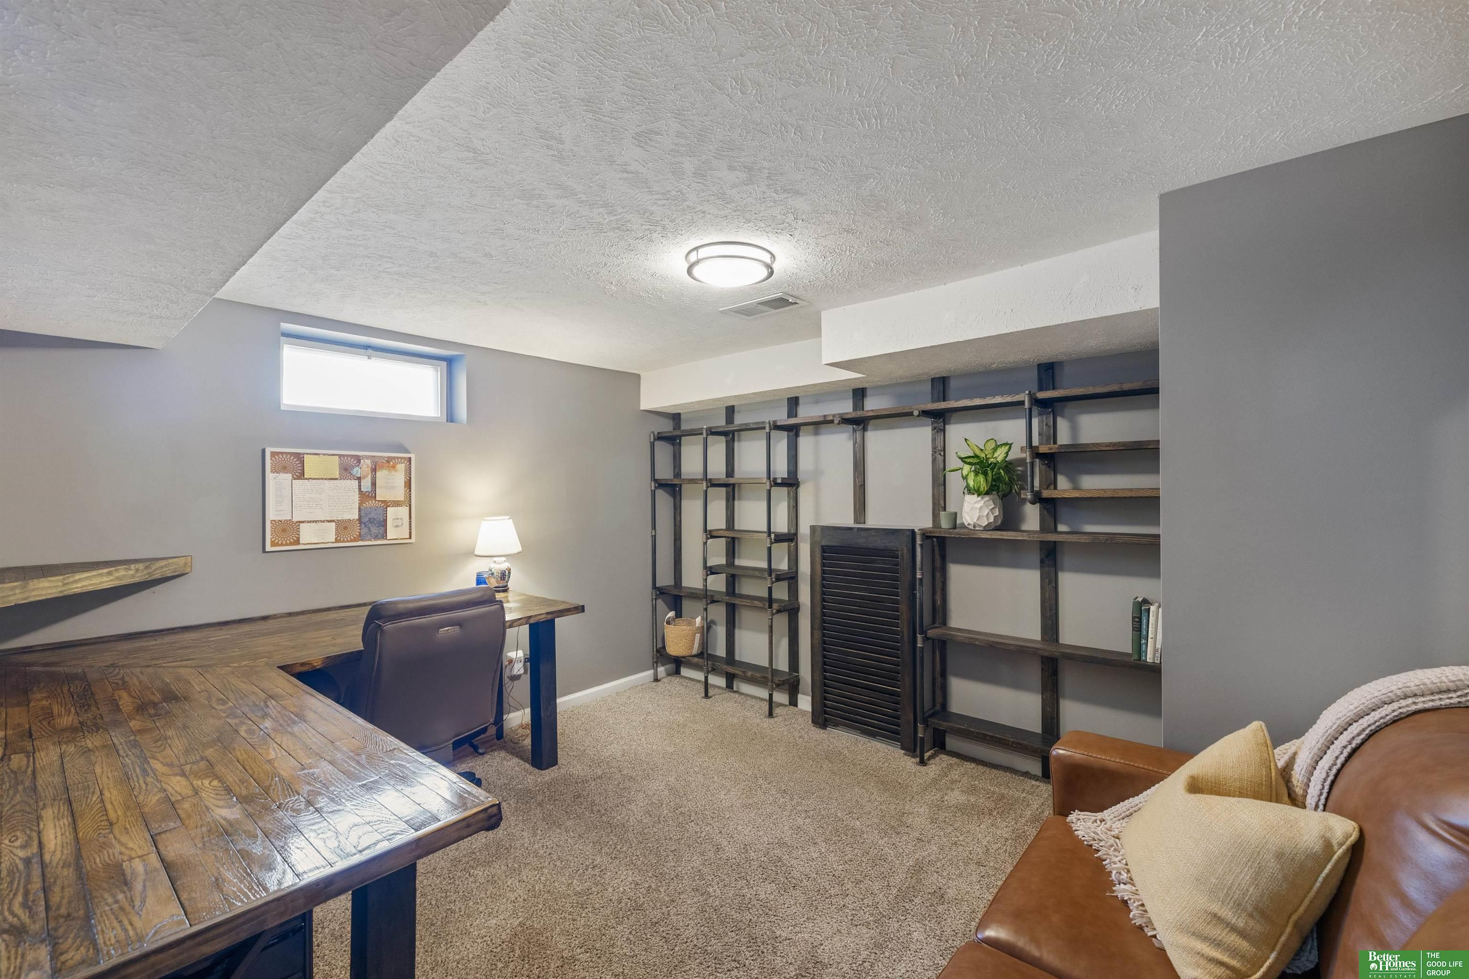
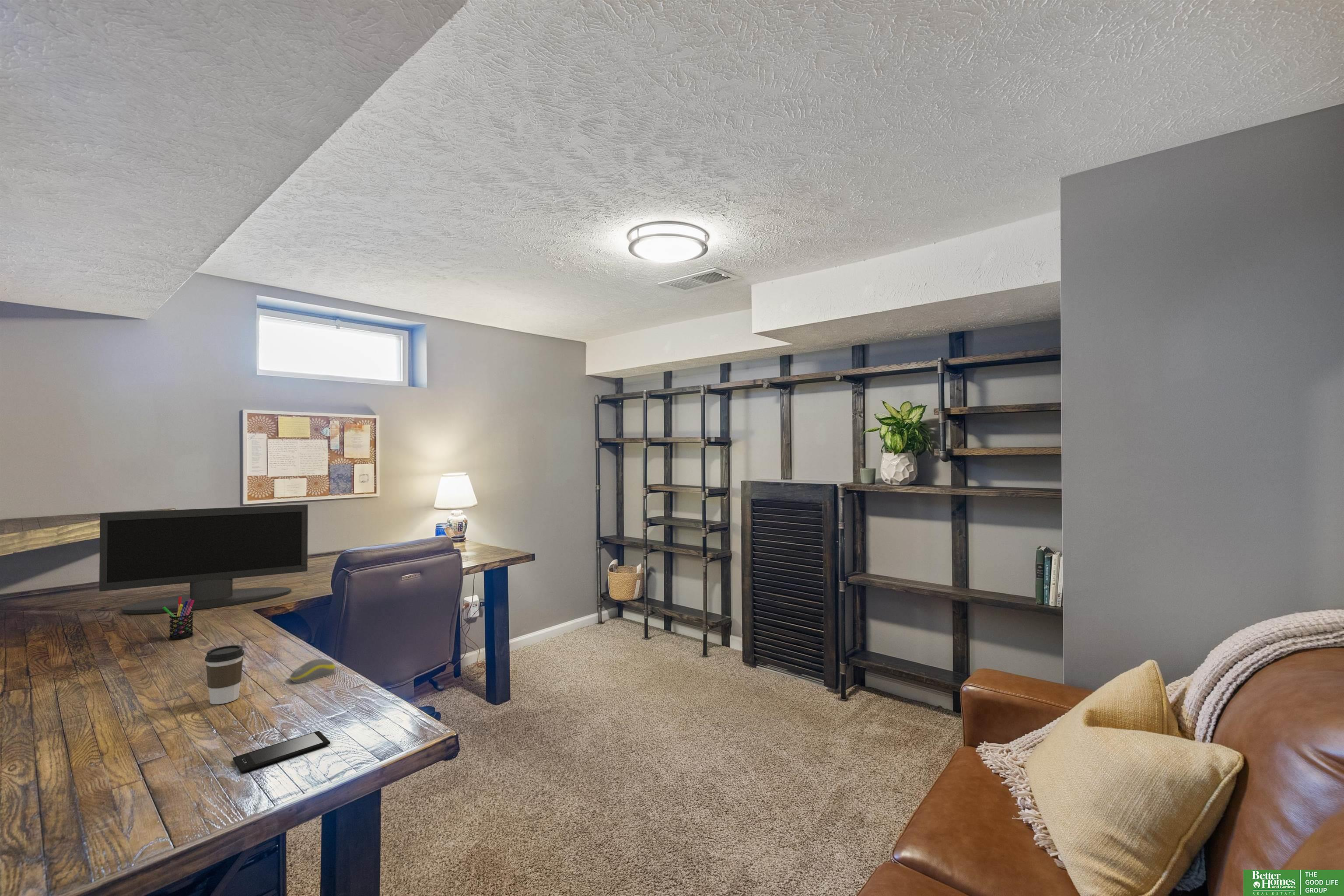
+ coffee cup (224, 675)
+ pen holder (178, 617)
+ computer mouse (313, 669)
+ smartphone (283, 750)
+ monitor (212, 554)
